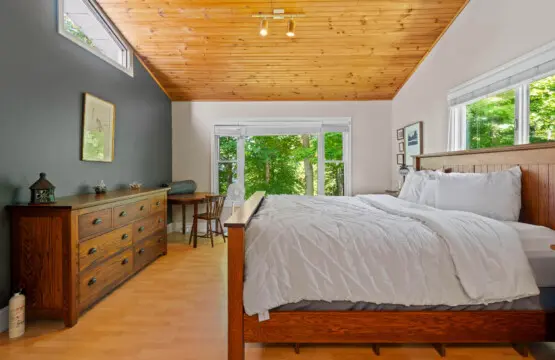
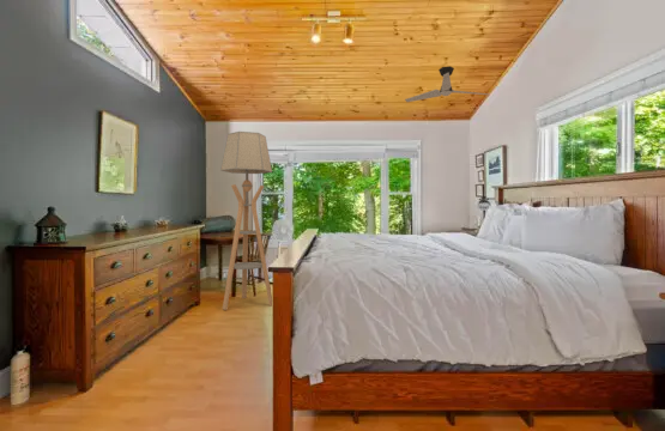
+ floor lamp (244, 219)
+ ceiling fan (446, 78)
